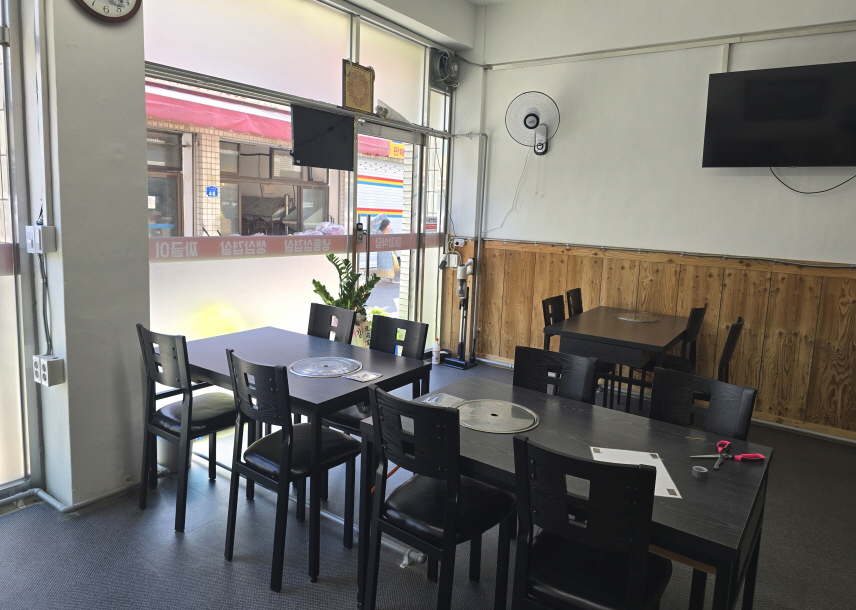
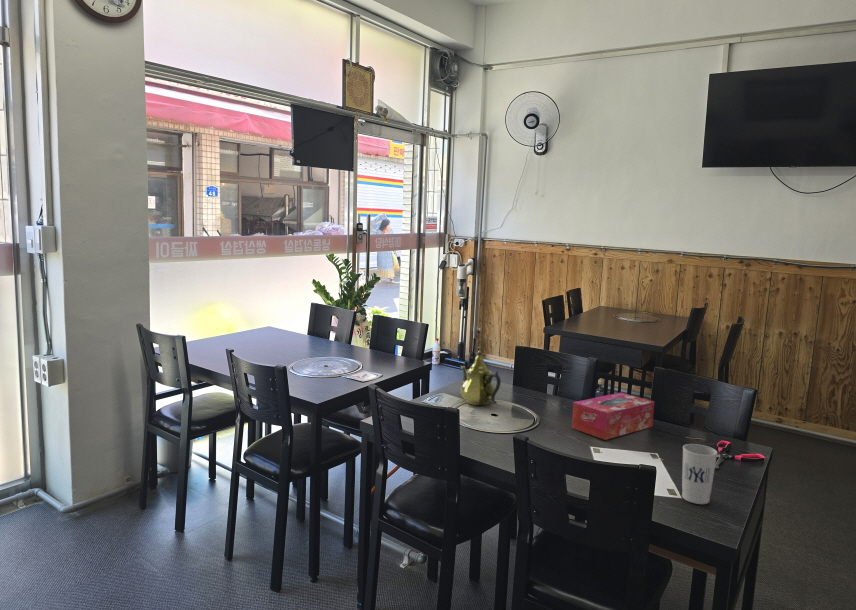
+ tissue box (613, 414)
+ cup (697, 474)
+ teapot (479, 374)
